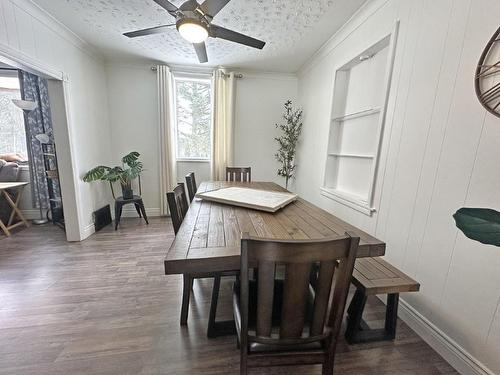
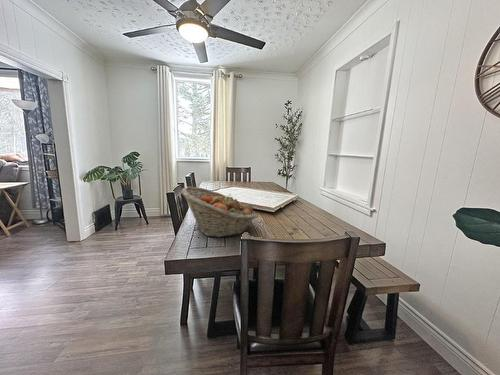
+ fruit basket (218, 207)
